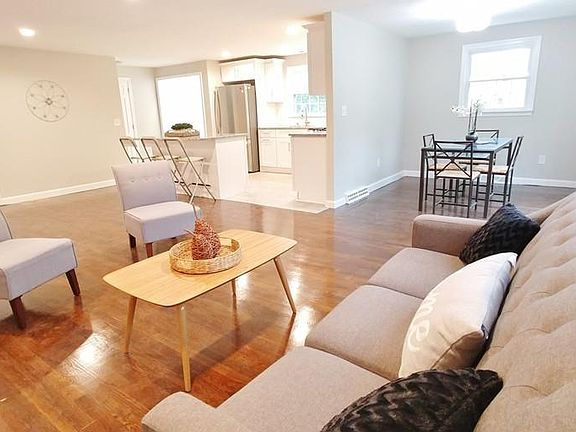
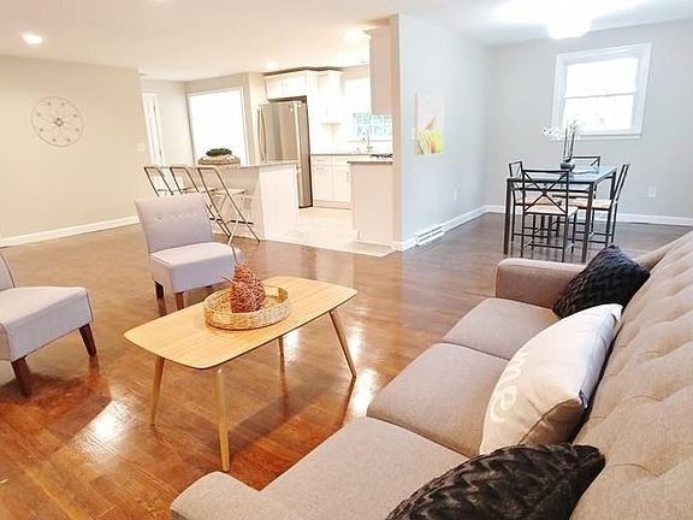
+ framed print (430, 125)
